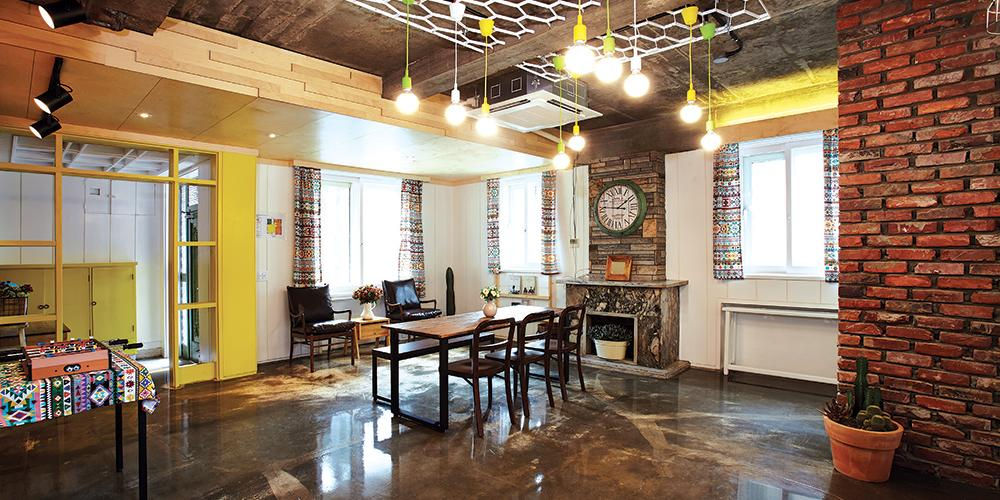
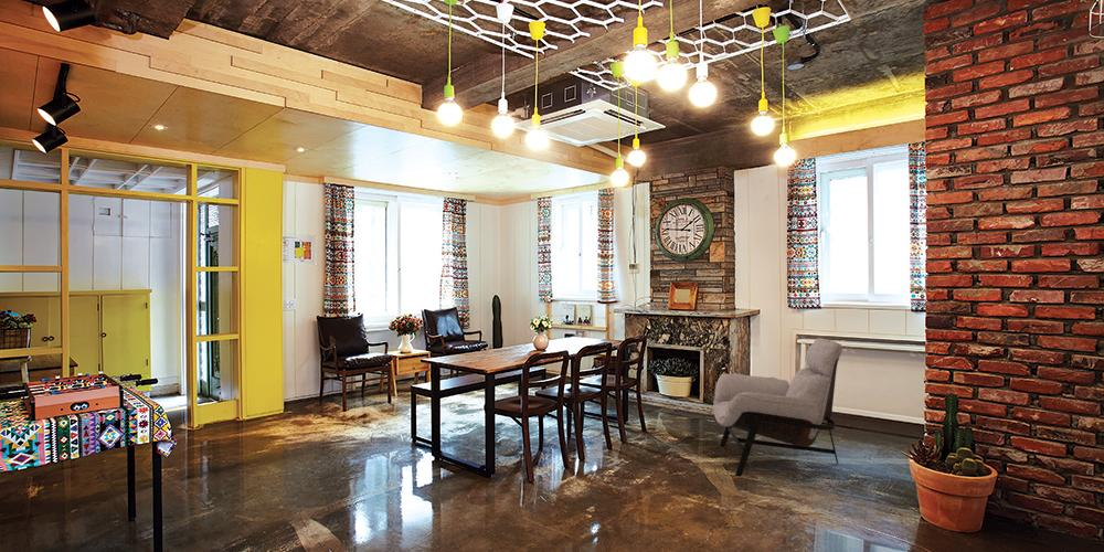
+ lounge chair (773, 400)
